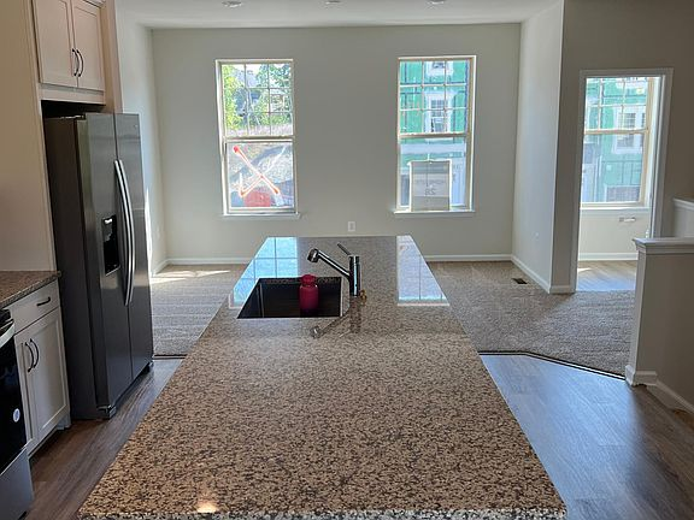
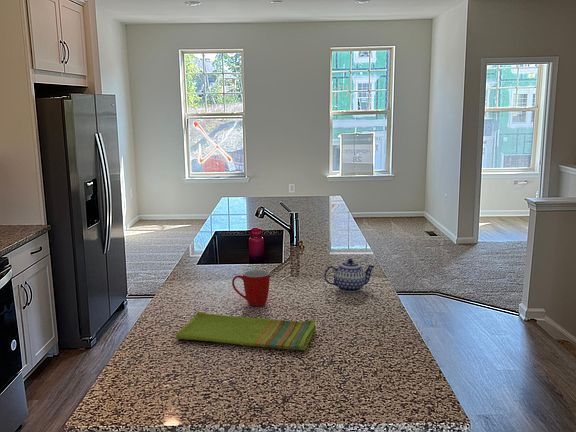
+ dish towel (247, 329)
+ teapot (349, 274)
+ mug (251, 288)
